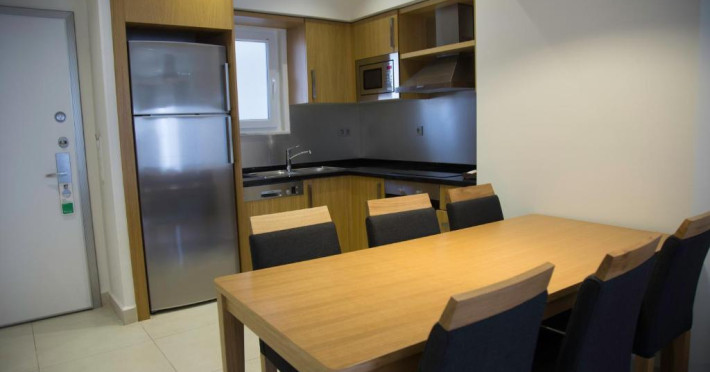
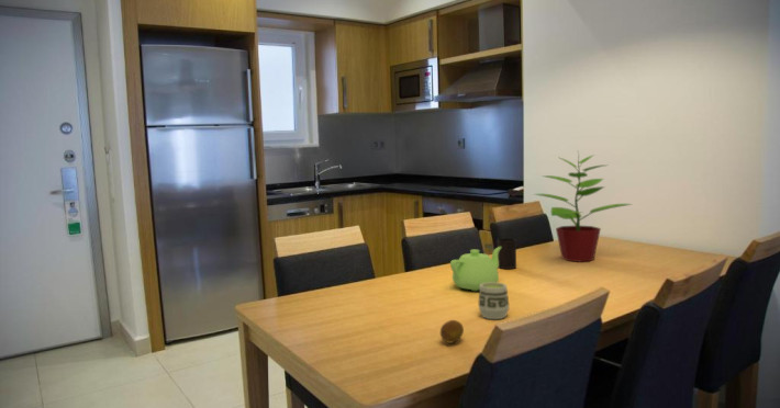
+ cup (493, 301)
+ teapot (477, 268)
+ potted plant (577, 204)
+ fruit (452, 331)
+ cup (506, 253)
